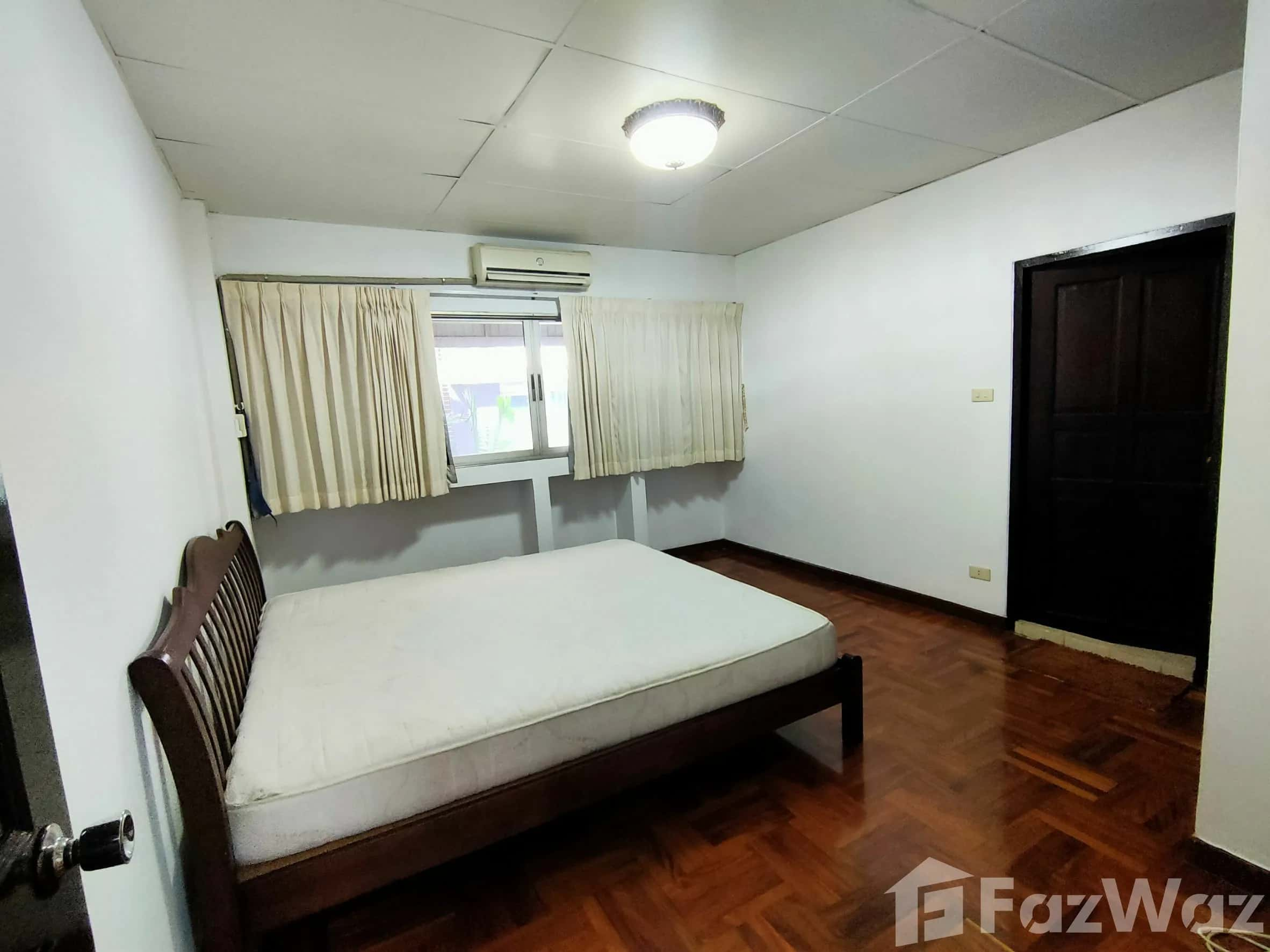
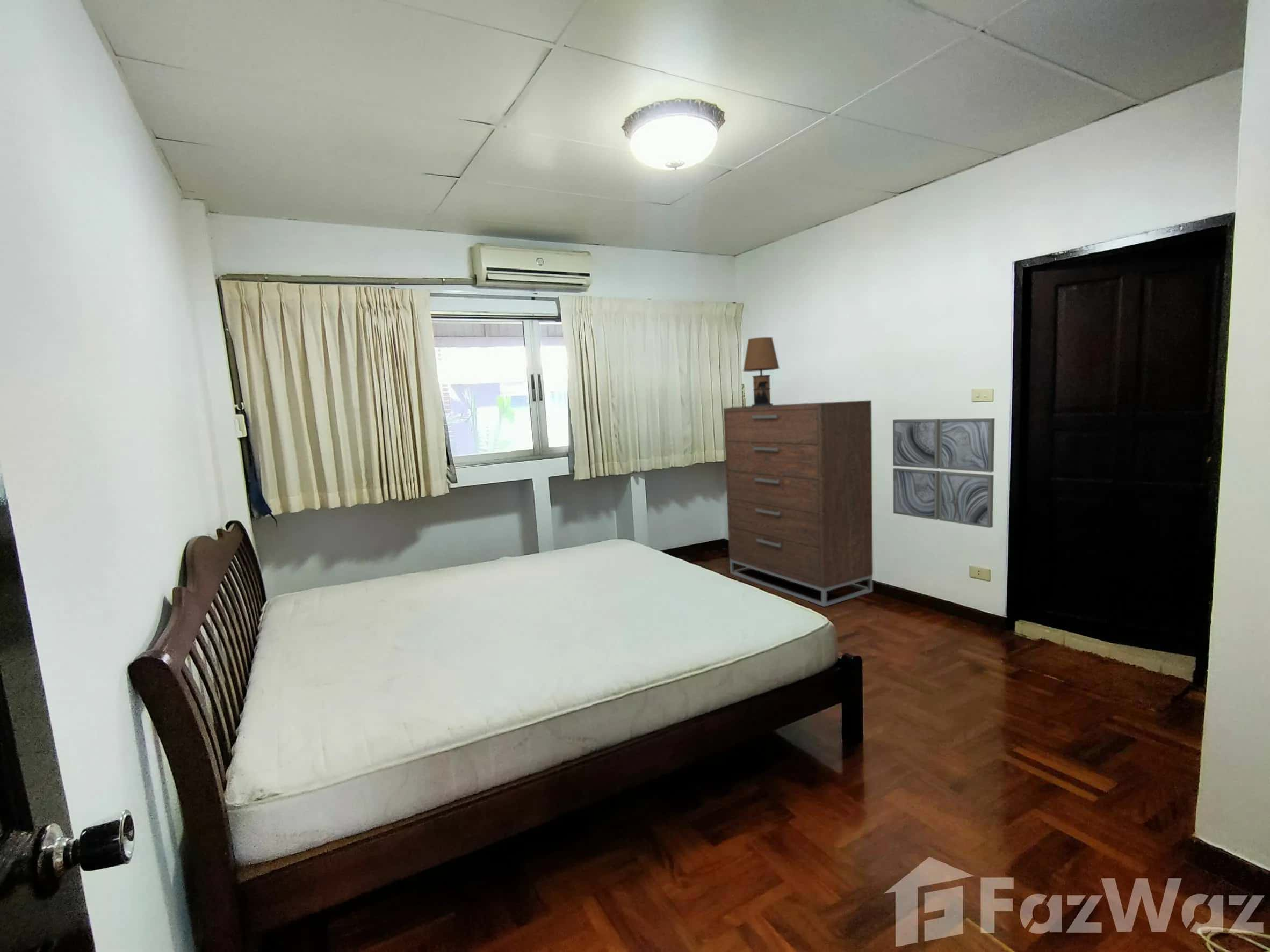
+ table lamp (753, 371)
+ dresser (792, 495)
+ wall art (939, 471)
